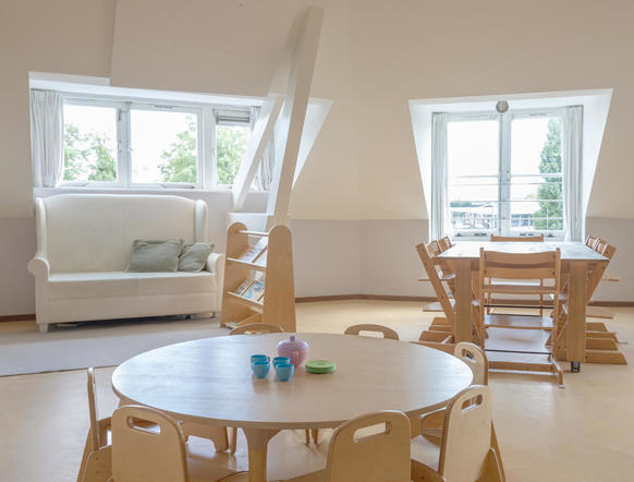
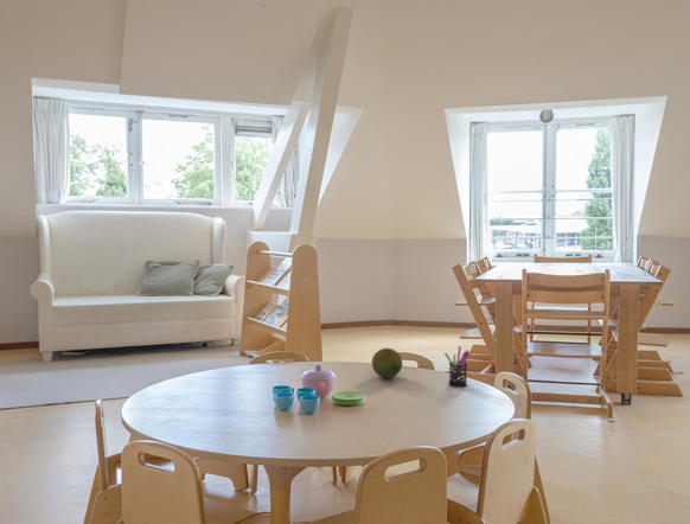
+ pen holder (455, 365)
+ fruit (388, 363)
